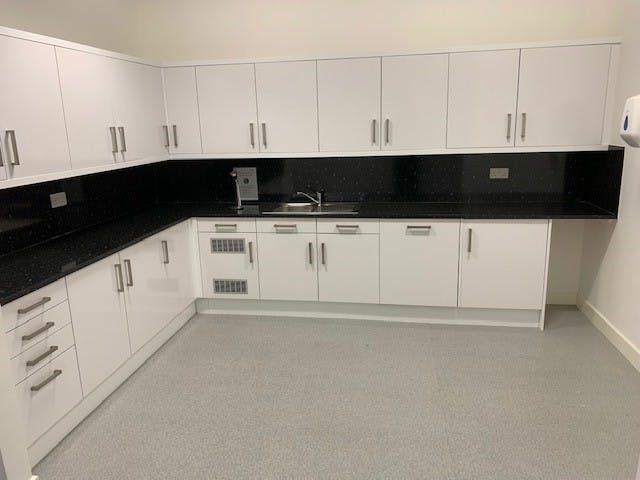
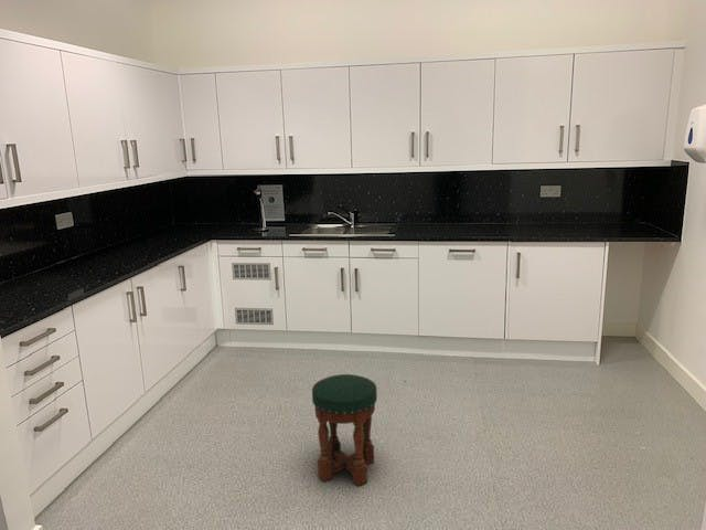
+ stool (345, 423)
